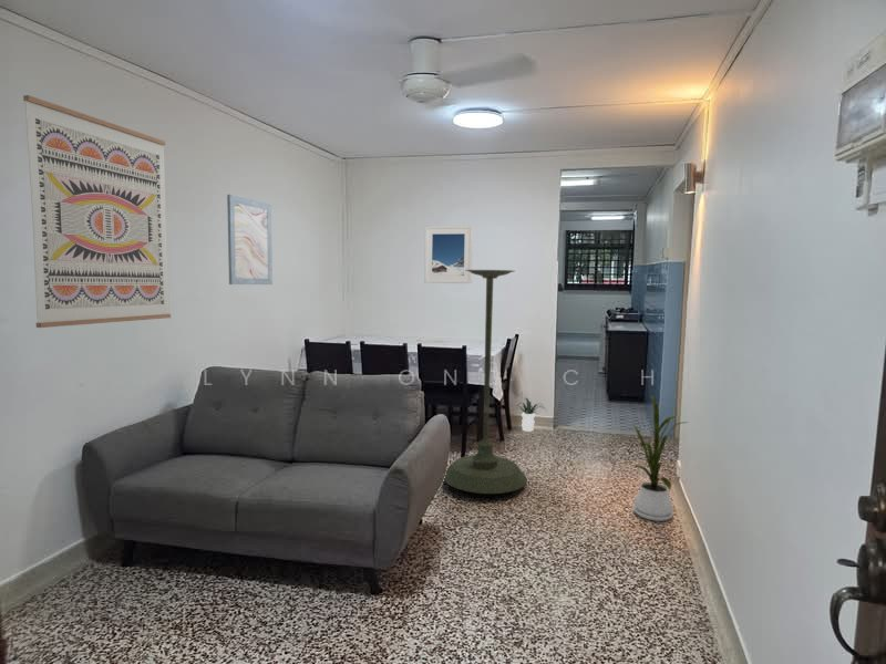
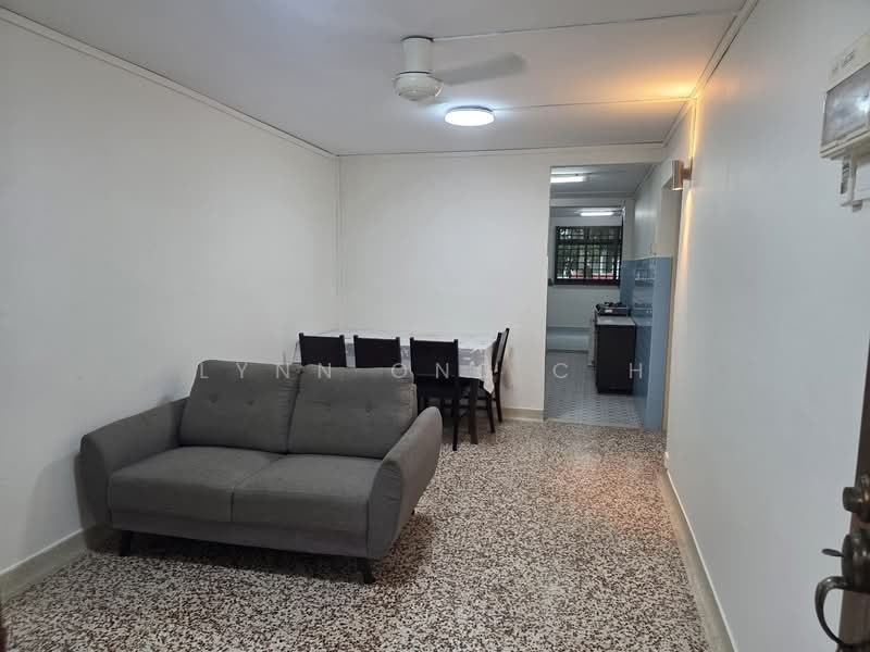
- house plant (656, 457)
- wall art (107, 224)
- wall art (250, 242)
- potted plant (527, 415)
- plant stand (486, 378)
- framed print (447, 255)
